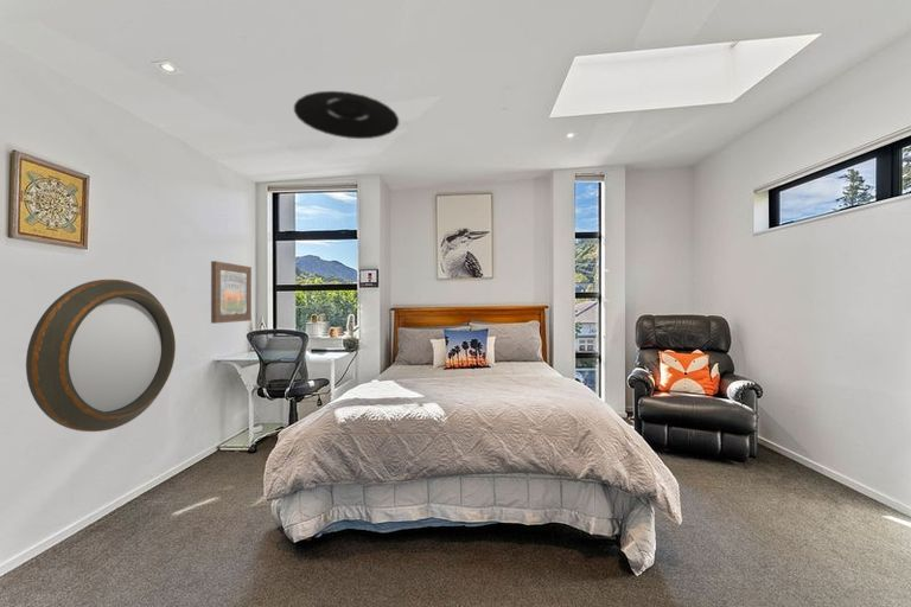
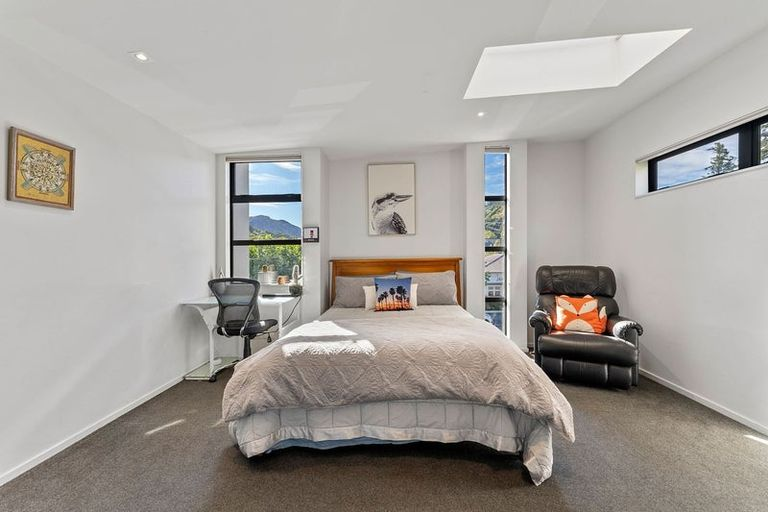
- home mirror (119, 353)
- ceiling light (348, 110)
- wall art (232, 293)
